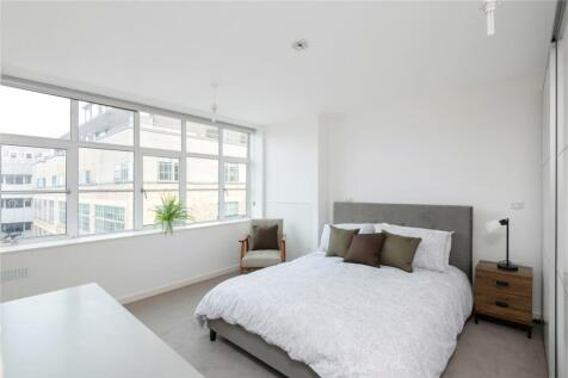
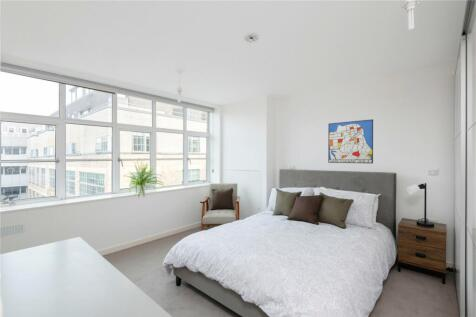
+ wall art (349, 142)
